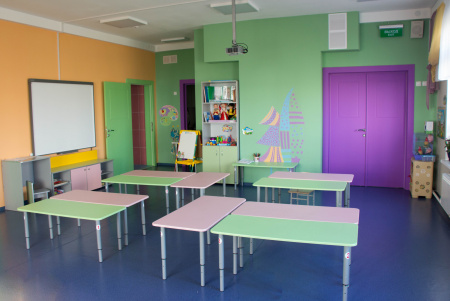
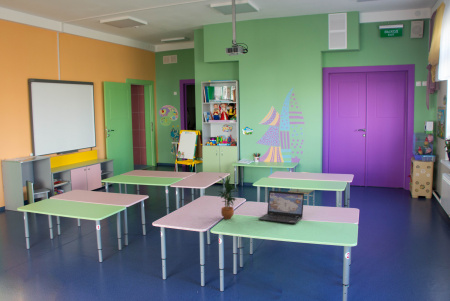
+ potted plant (229, 197)
+ laptop (281, 206)
